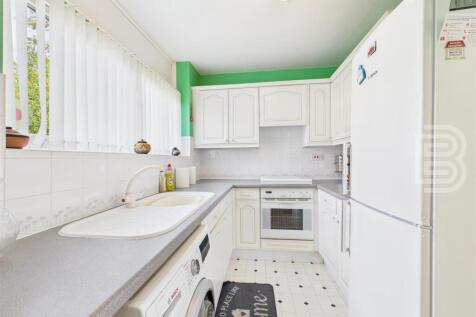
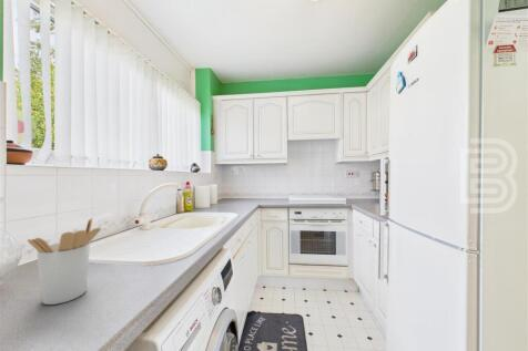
+ utensil holder (70, 260)
